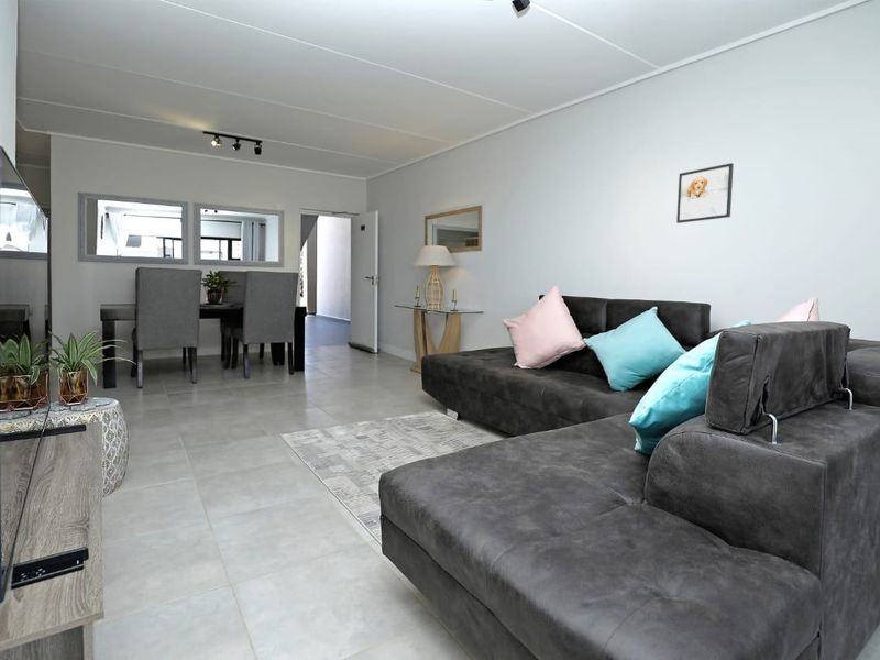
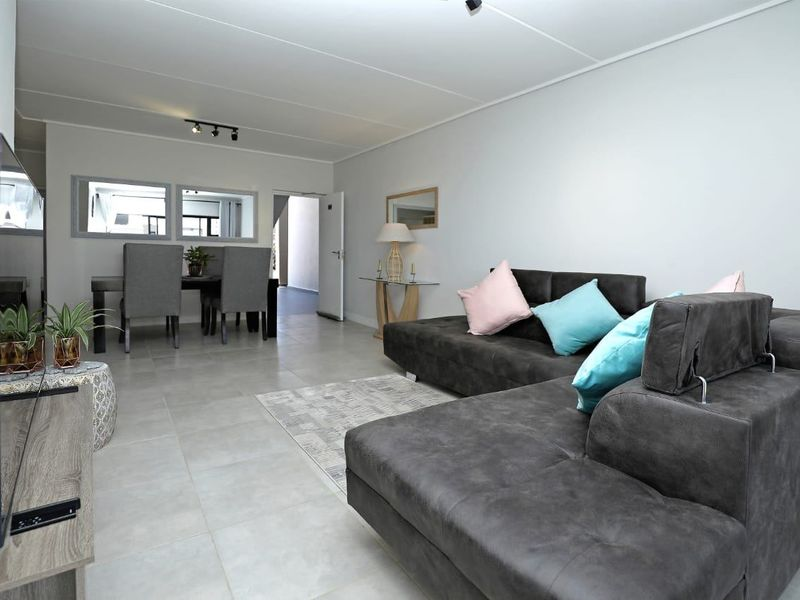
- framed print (703, 194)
